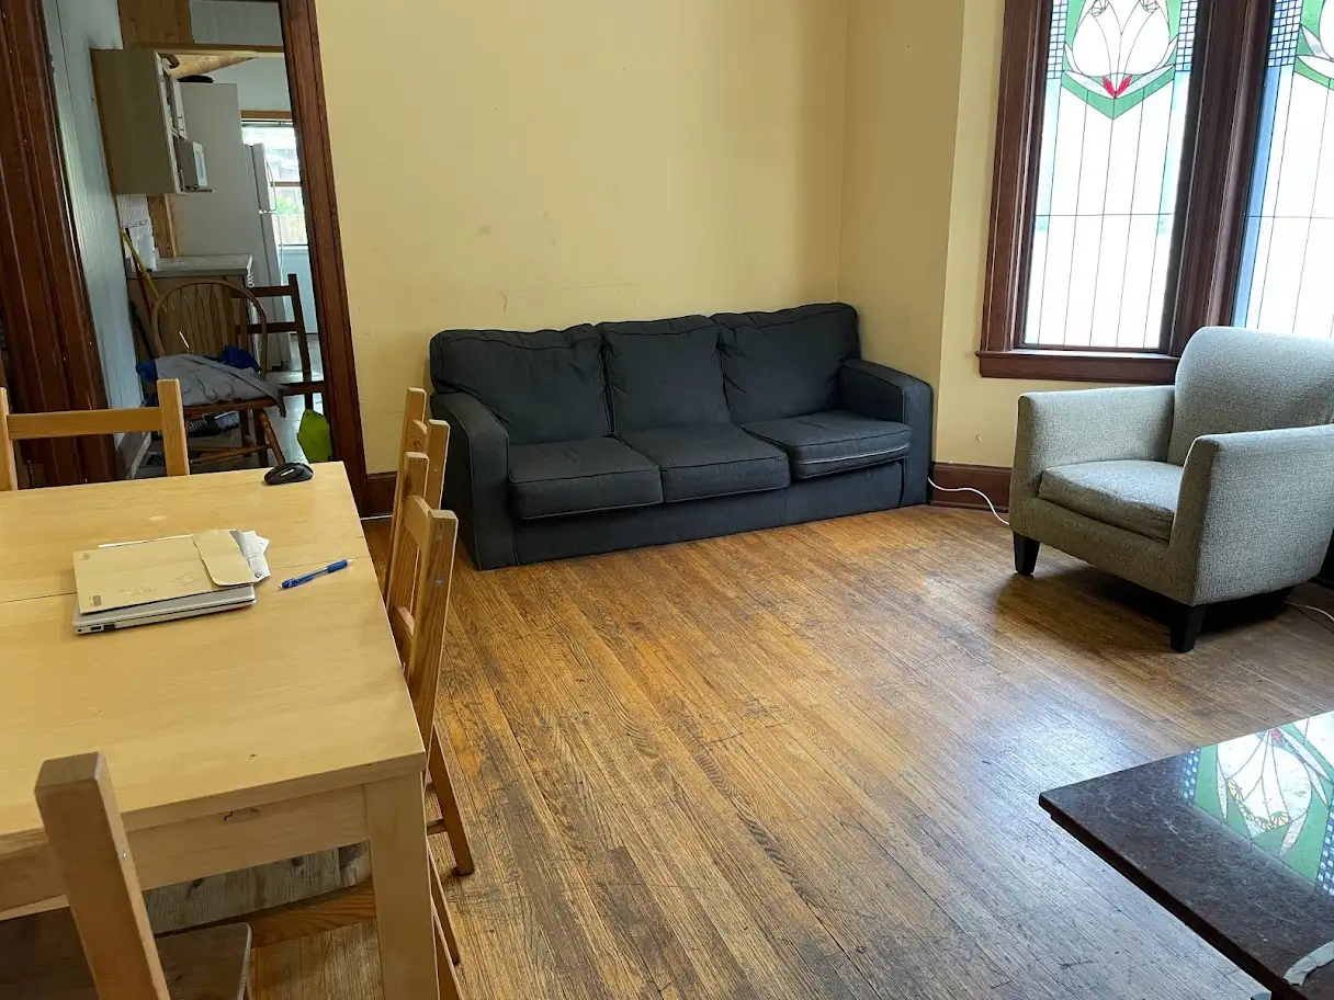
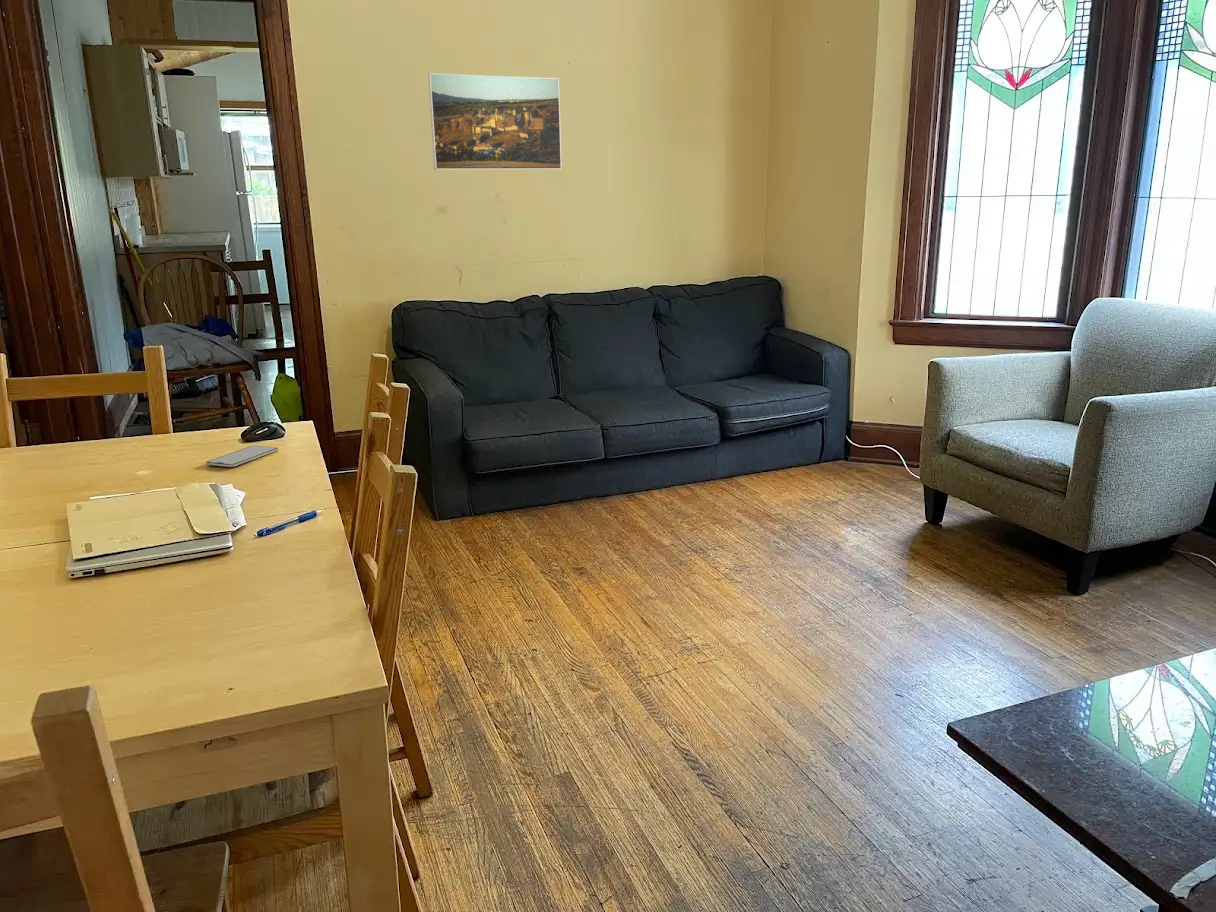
+ smartphone (243, 455)
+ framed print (497, 123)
